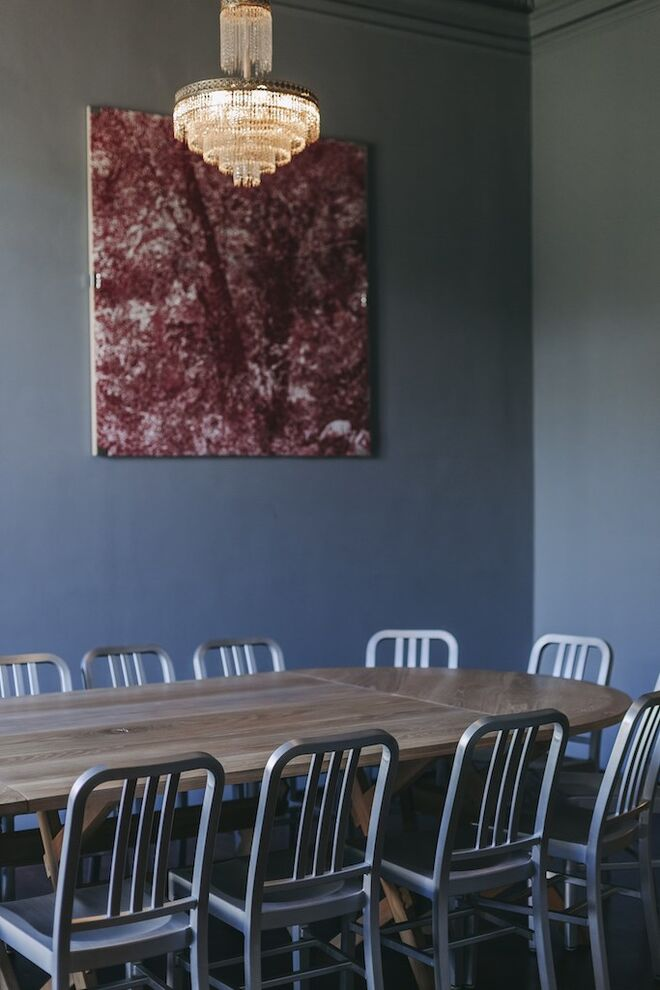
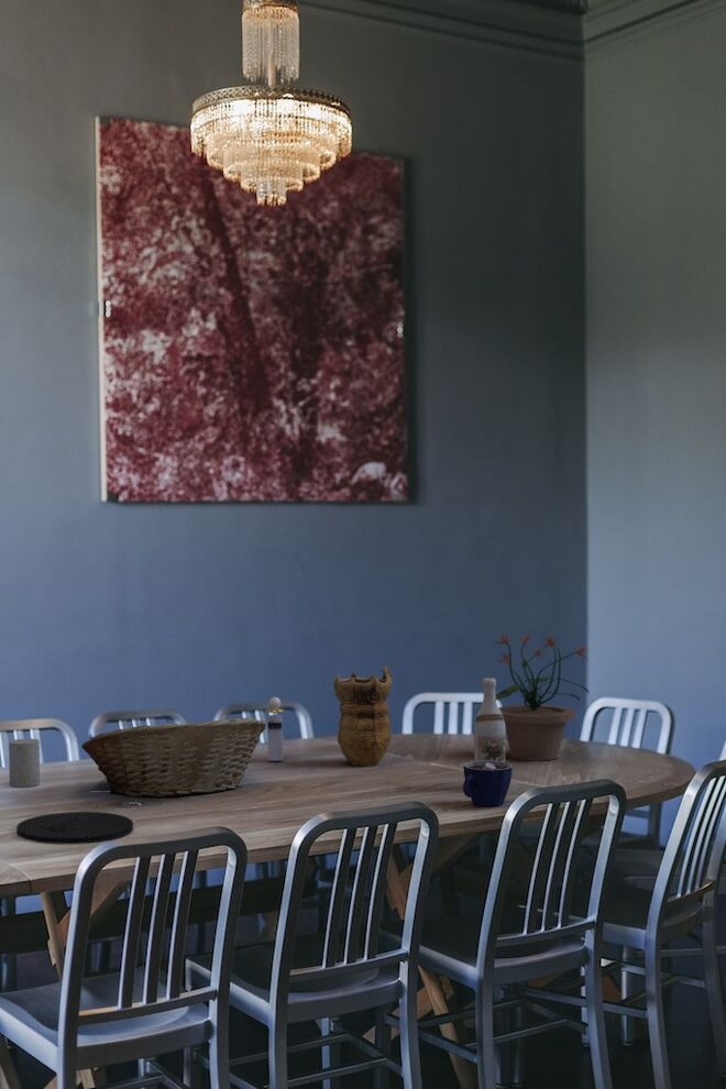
+ plate (75, 823)
+ wine bottle (490, 733)
+ cup (483, 784)
+ cup (24, 762)
+ perfume bottle (275, 729)
+ vase (364, 715)
+ fruit basket (176, 750)
+ potted plant (535, 694)
